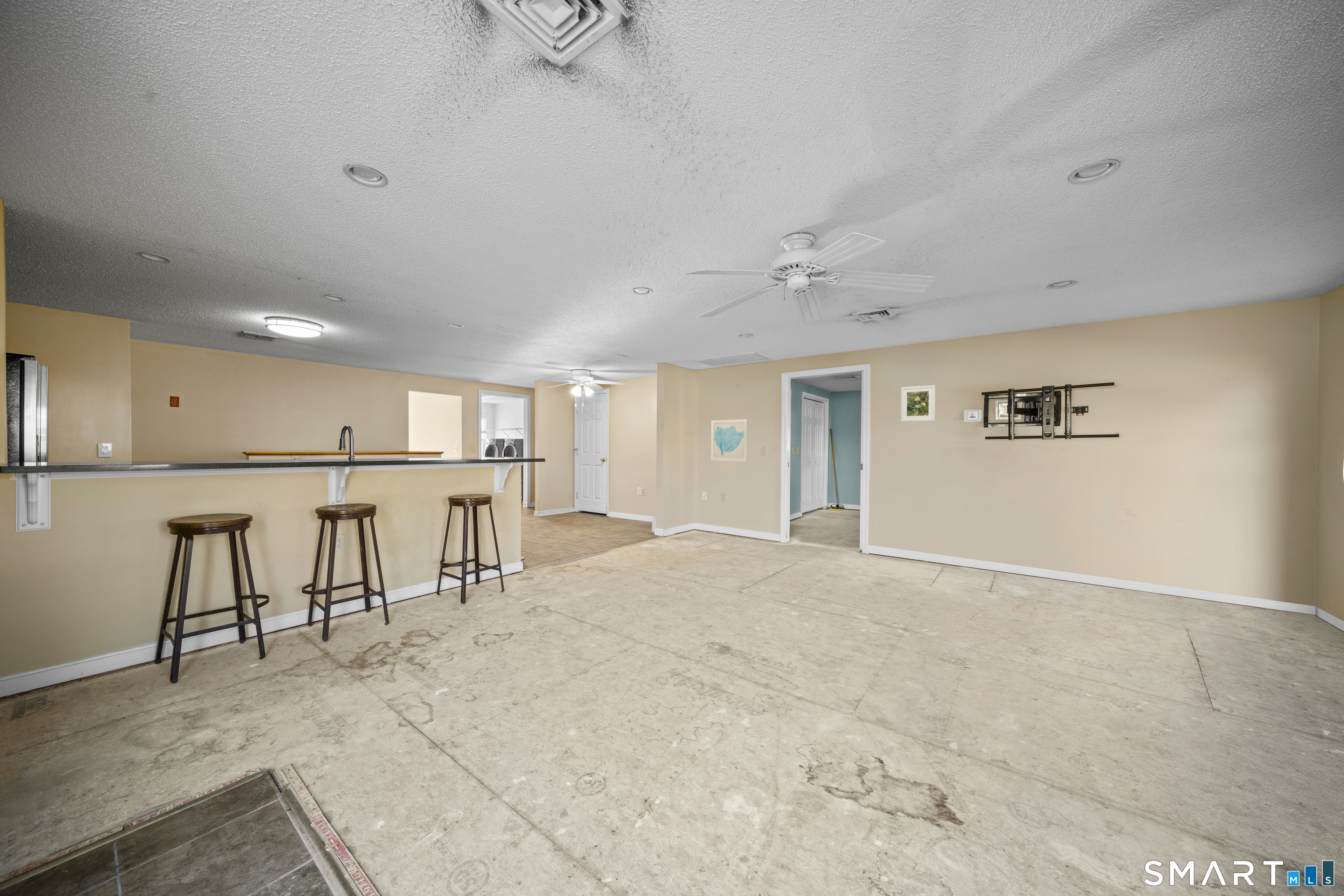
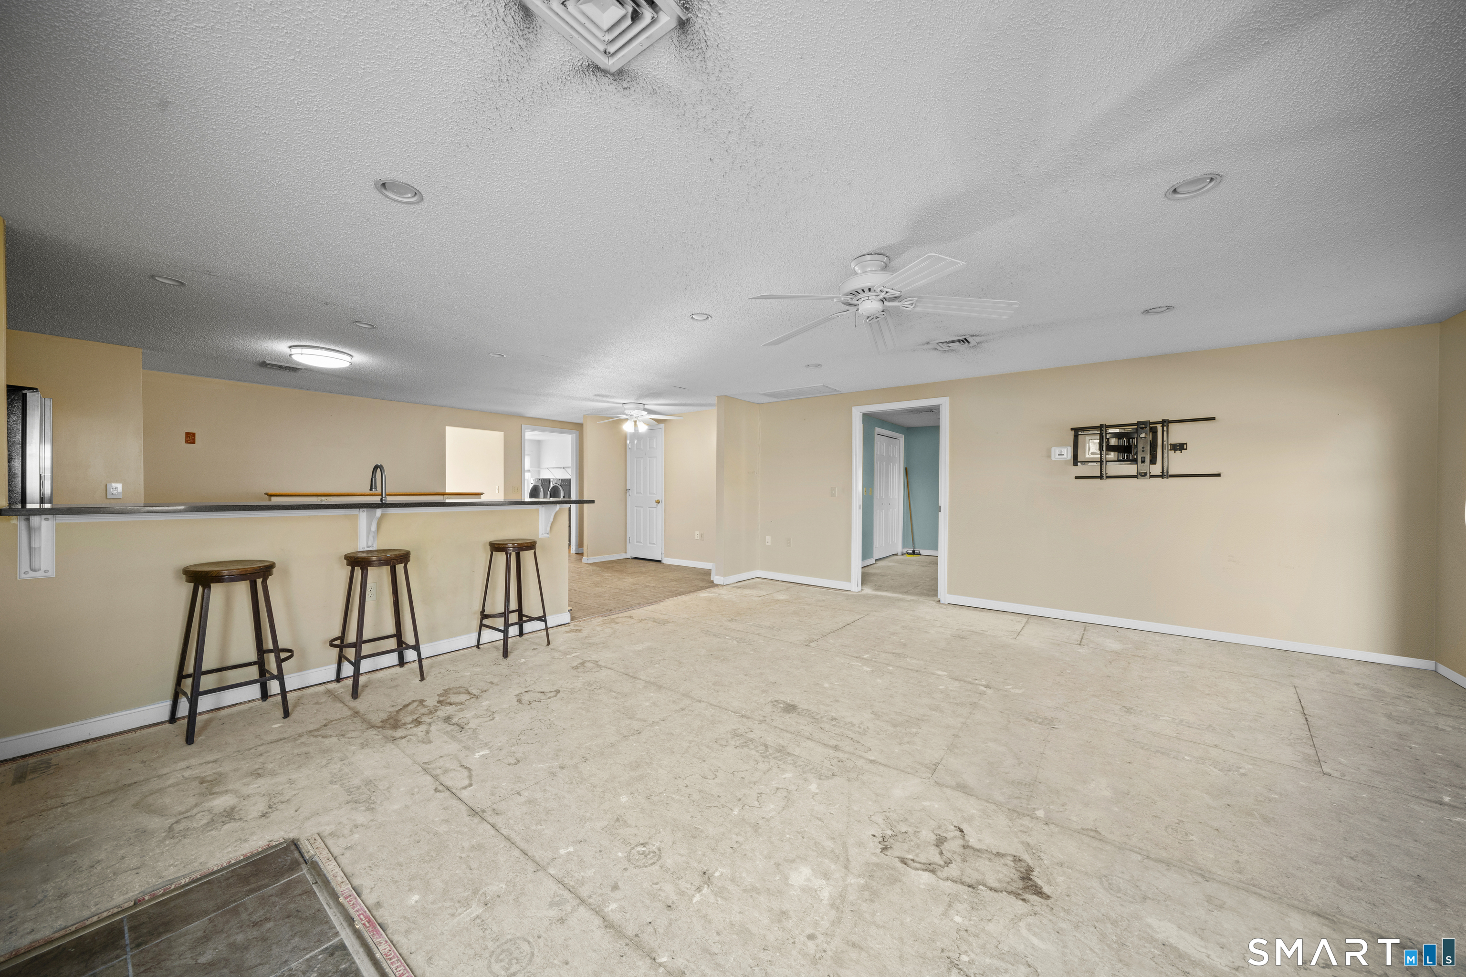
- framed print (917, 403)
- wall art (728, 441)
